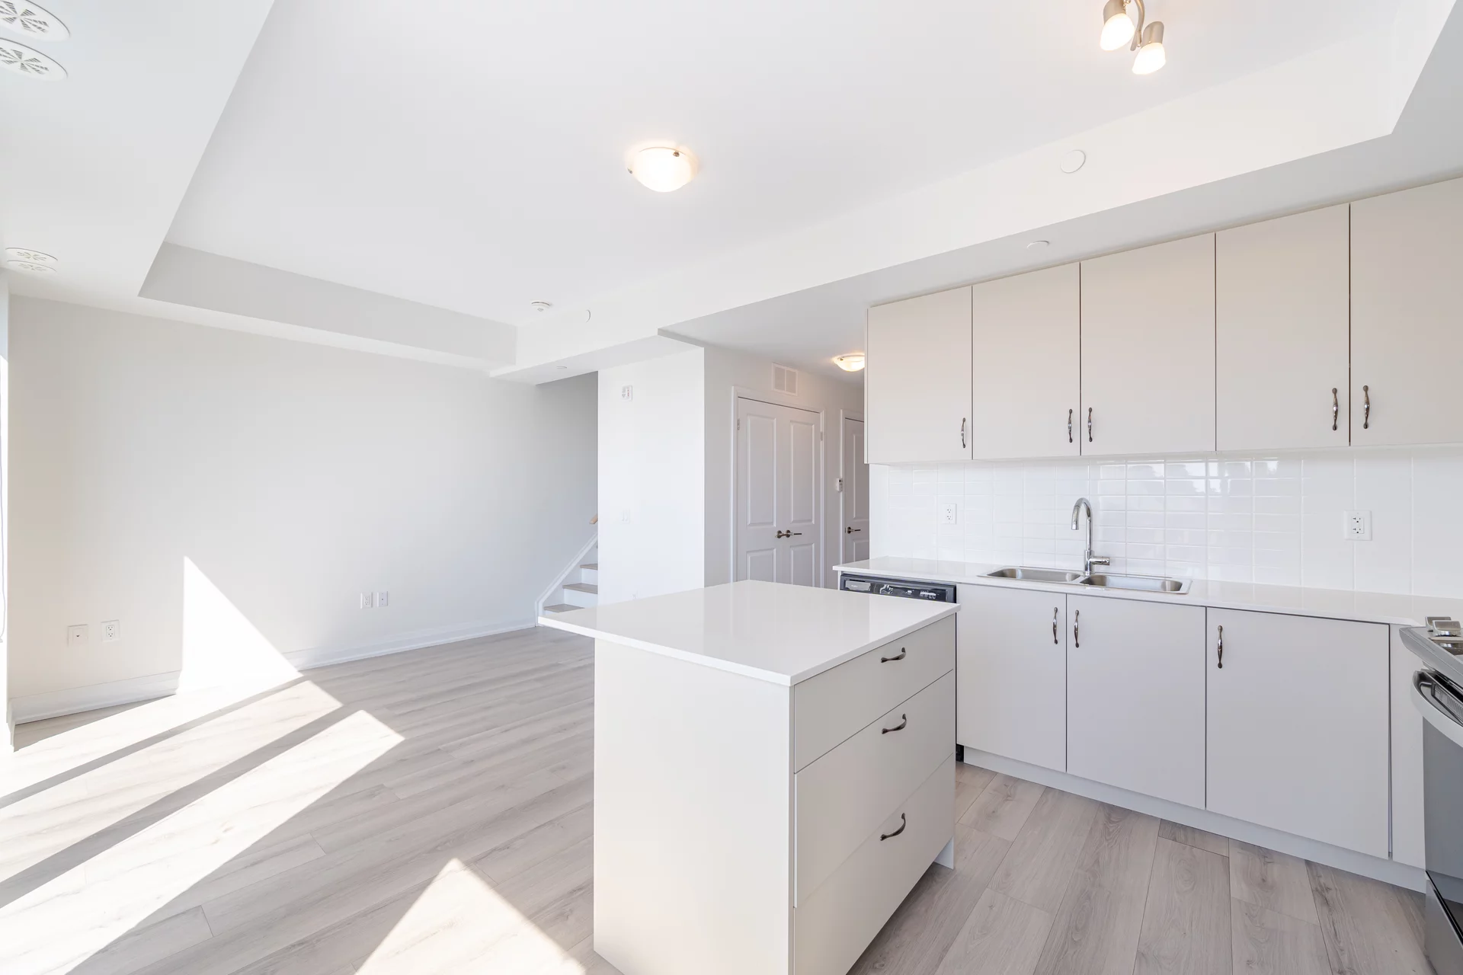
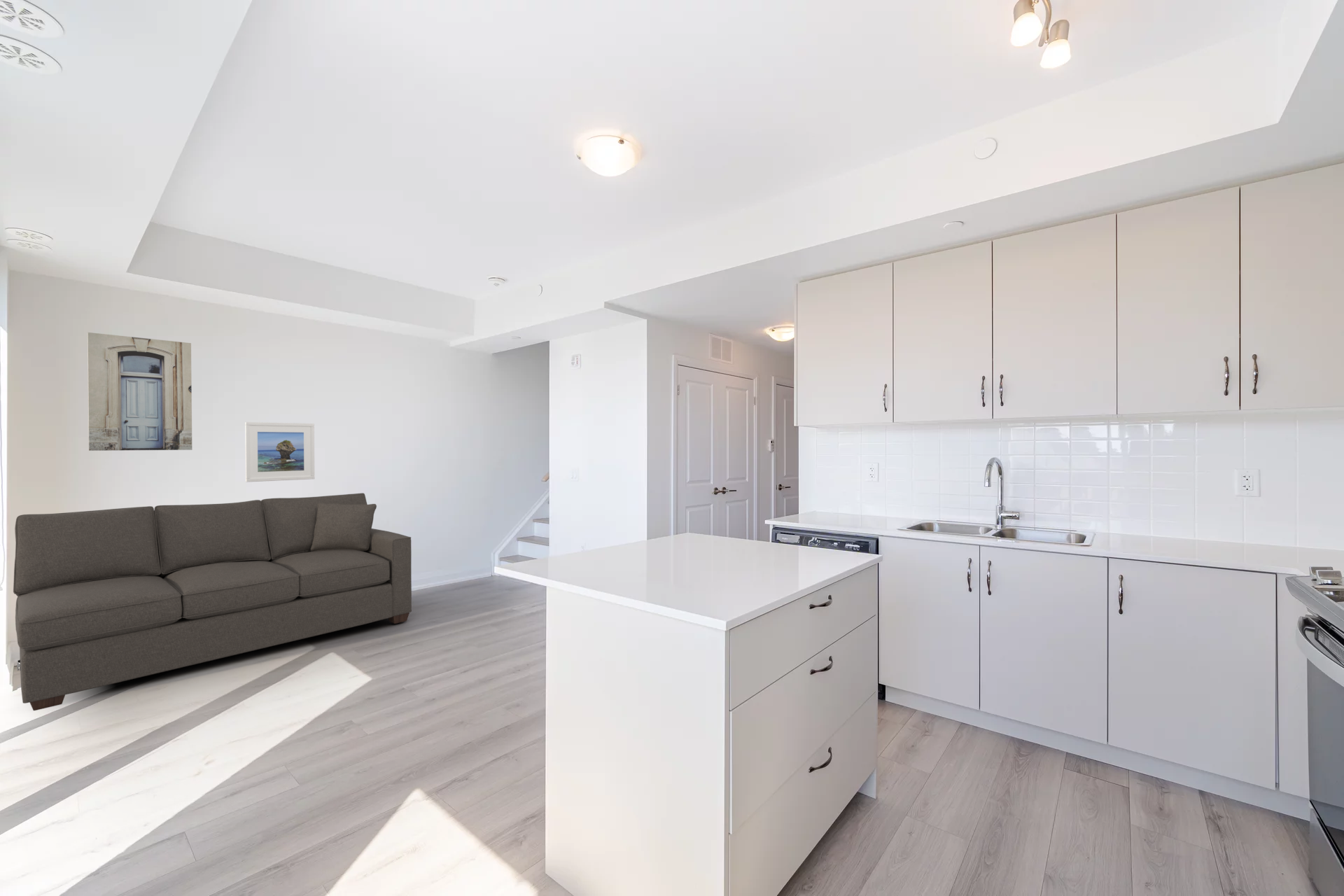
+ wall art (142, 394)
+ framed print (281, 451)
+ sofa (236, 573)
